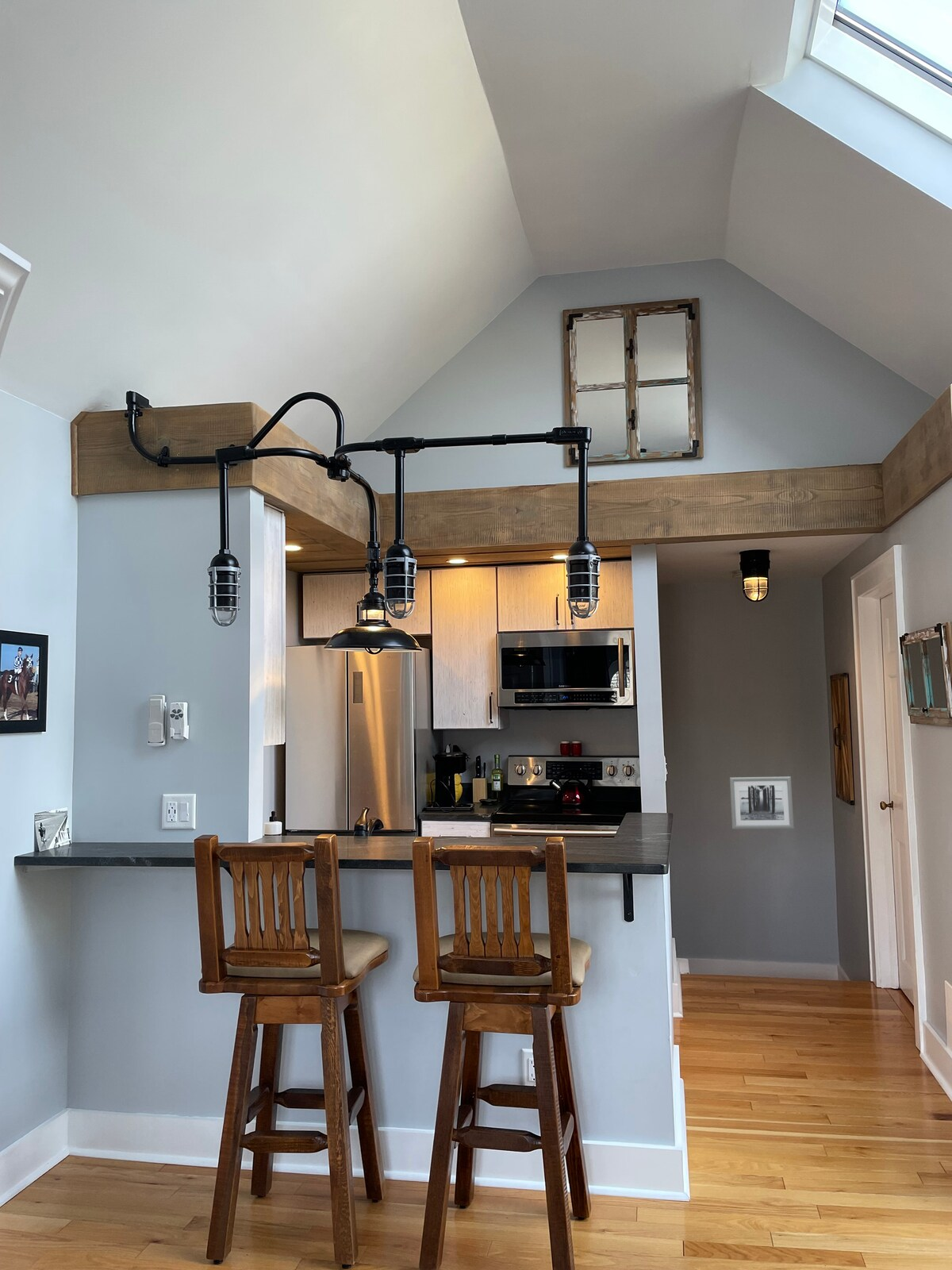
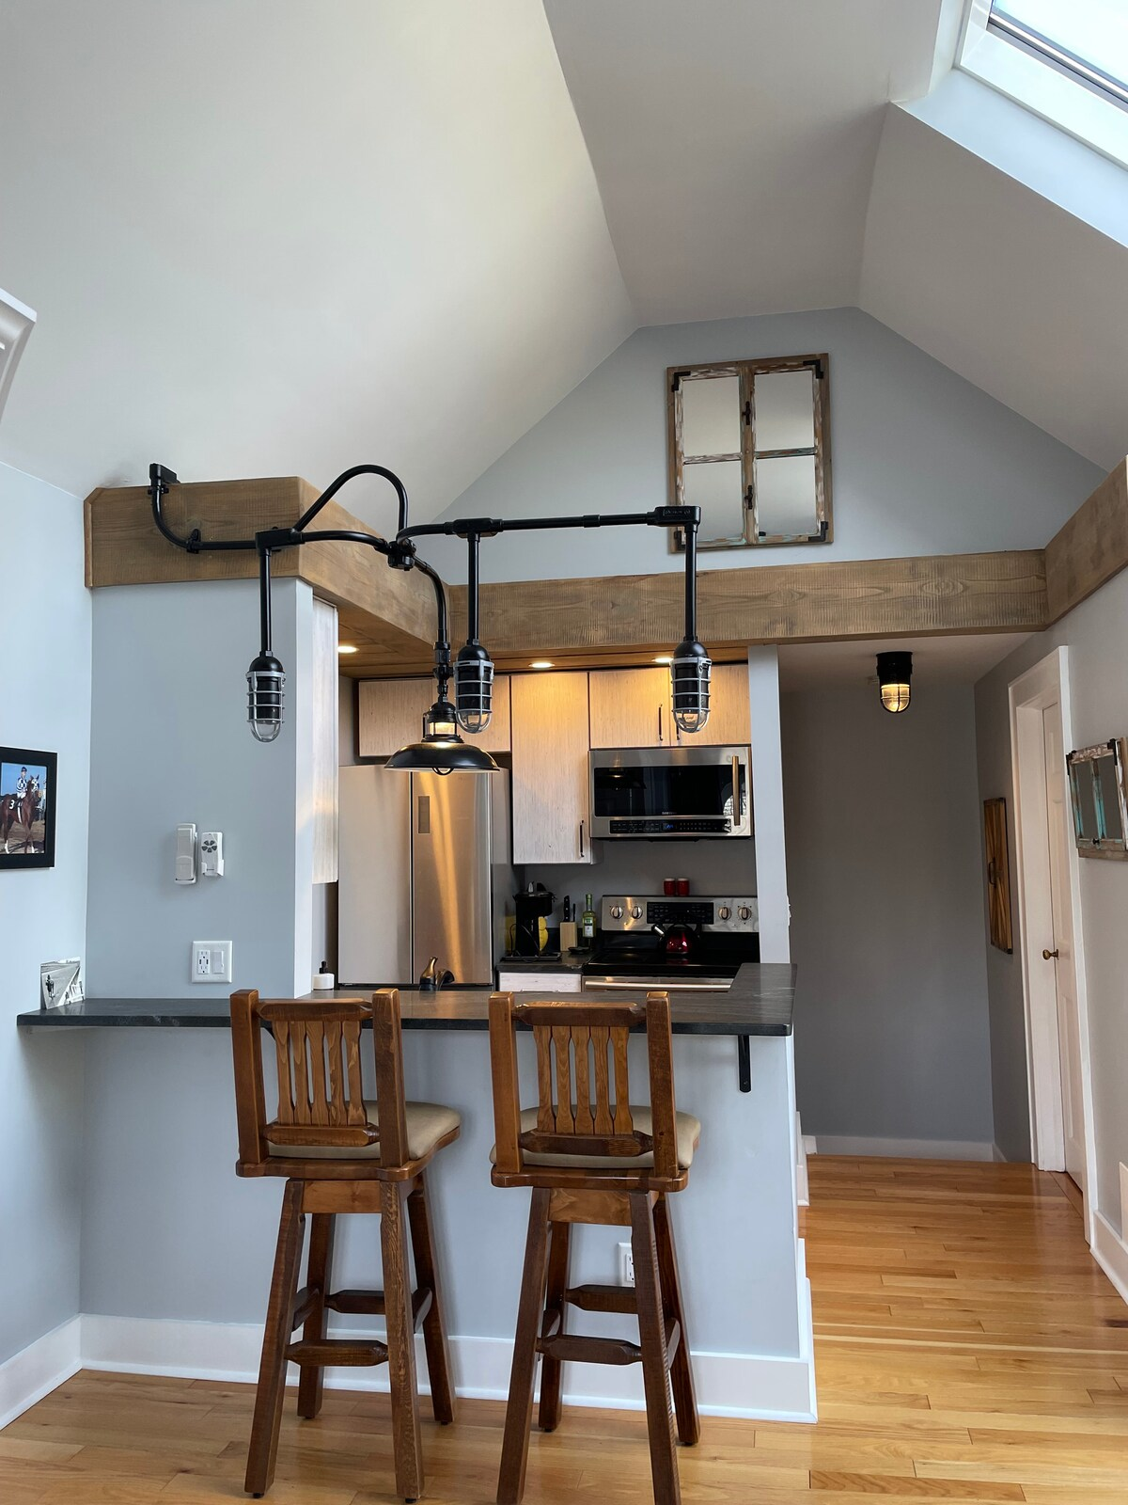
- wall art (761, 802)
